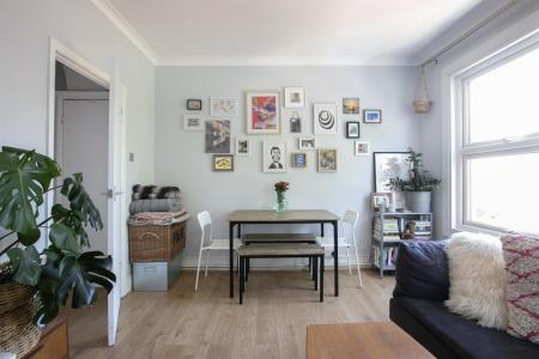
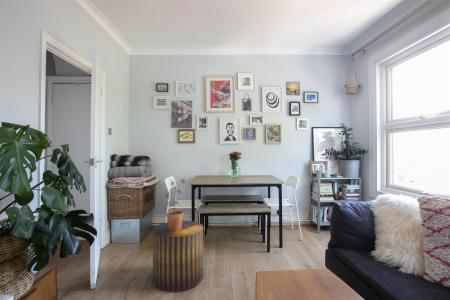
+ potted plant (174, 202)
+ stool (178, 252)
